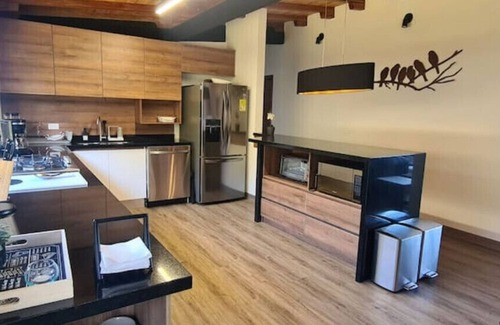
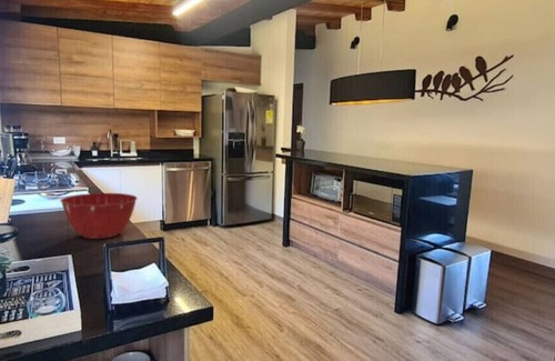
+ mixing bowl (100, 215)
